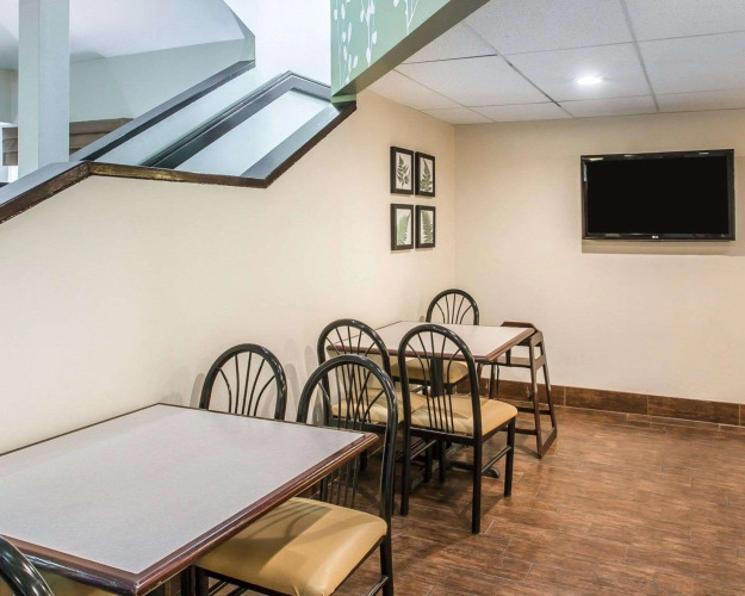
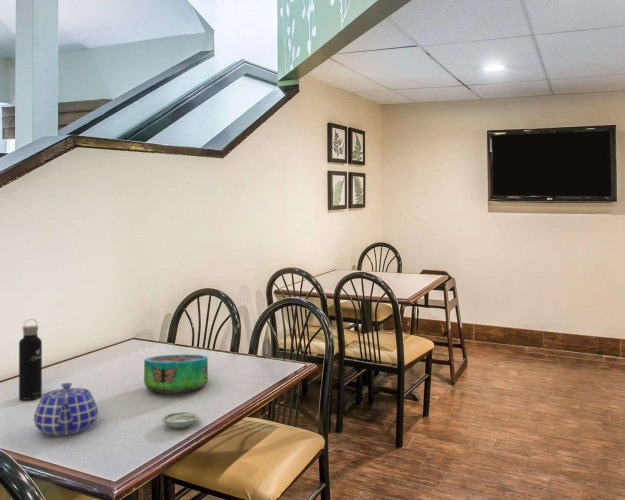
+ saucer (180, 421)
+ water bottle (30, 358)
+ teapot (66, 407)
+ decorative bowl (176, 372)
